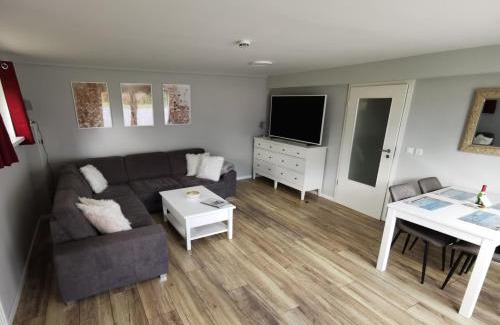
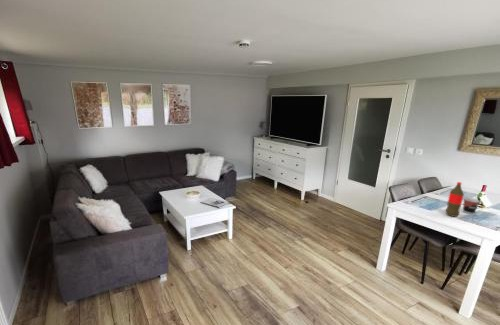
+ cup (470, 206)
+ bottle (455, 199)
